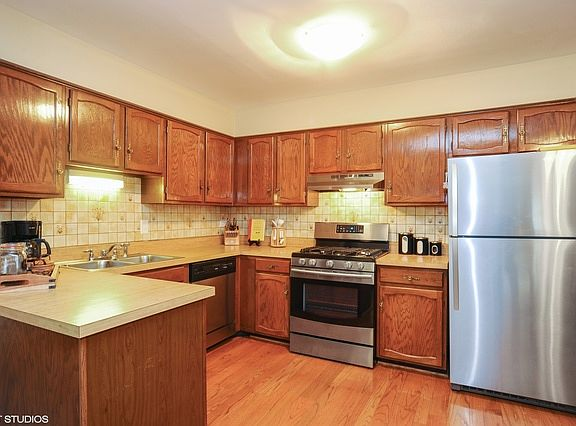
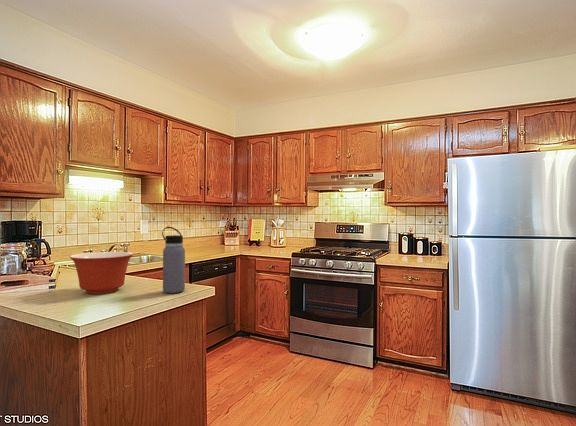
+ water bottle (173, 259)
+ mixing bowl (102, 272)
